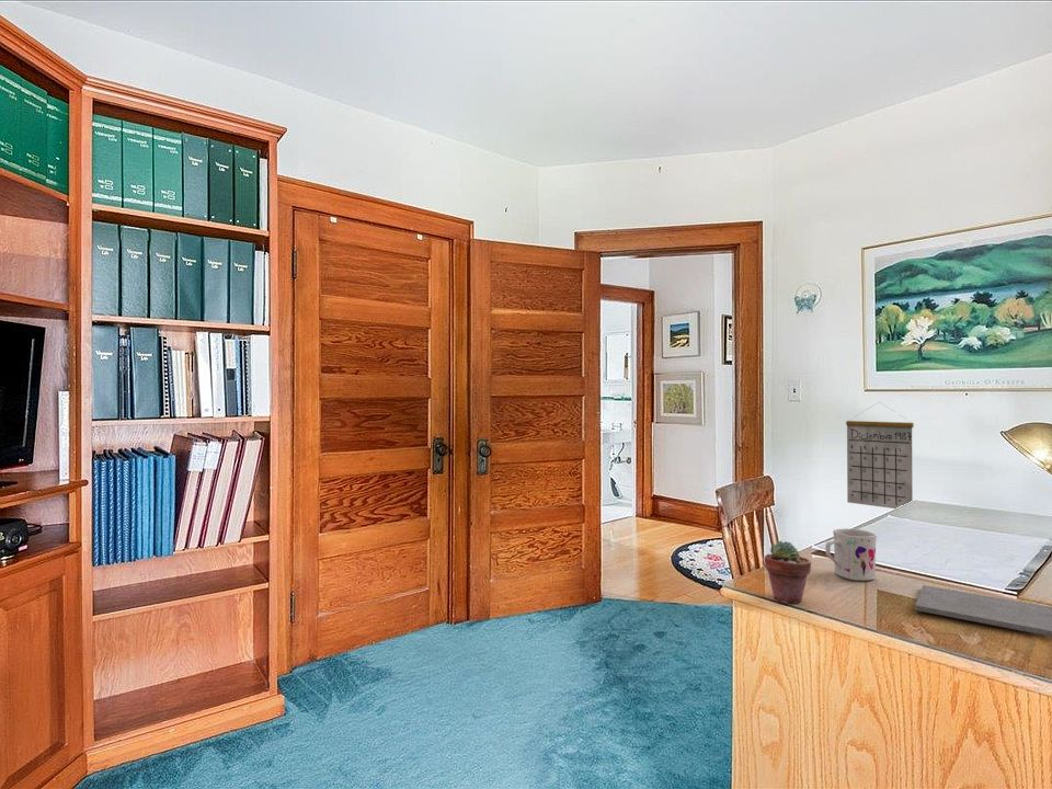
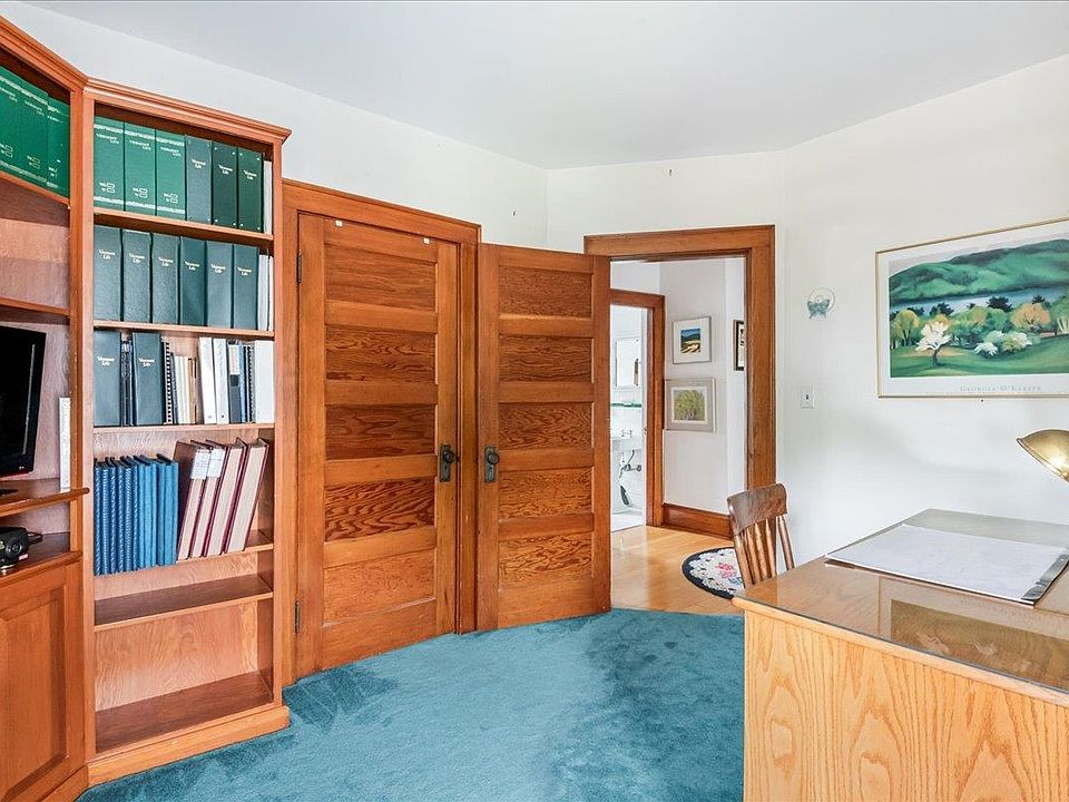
- calendar (878, 454)
- mug (848, 553)
- potted succulent (787, 570)
- notepad (984, 608)
